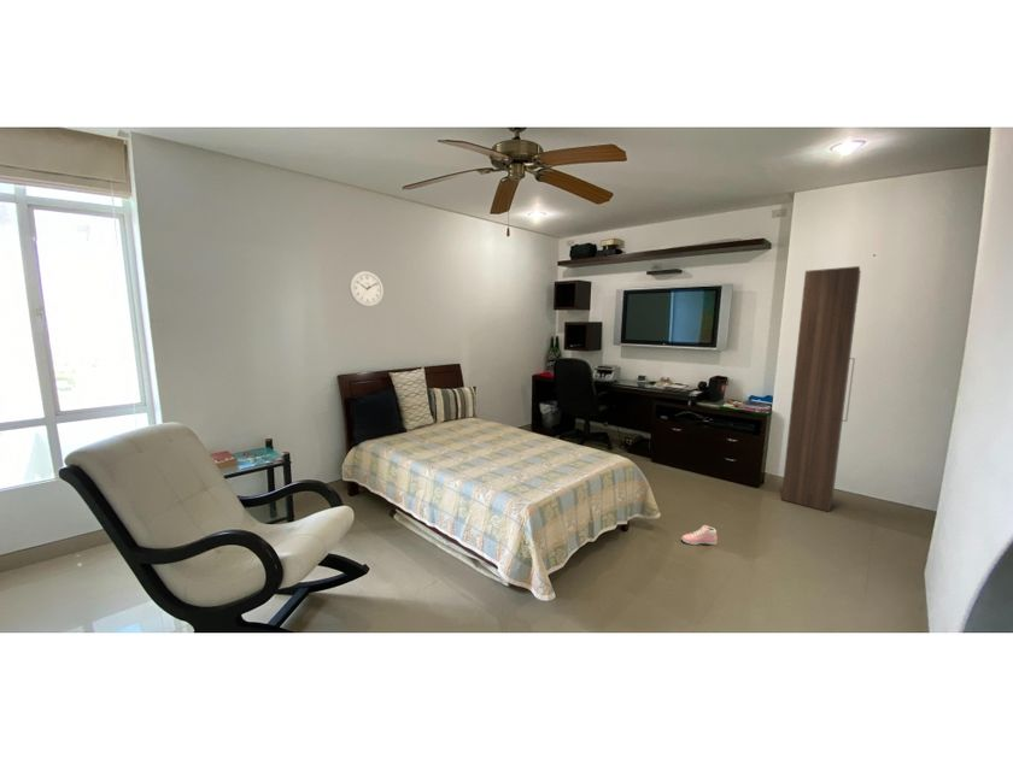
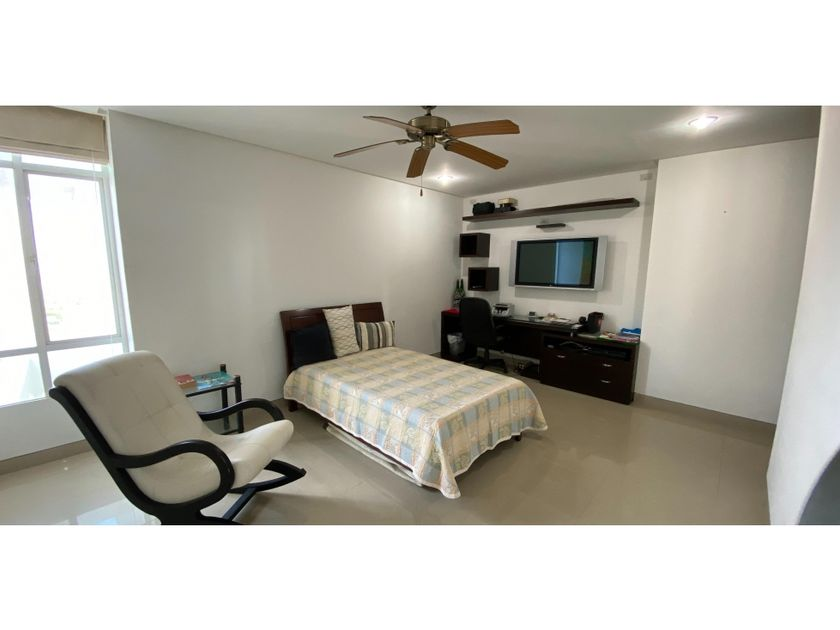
- sneaker (699, 533)
- wall clock (367, 288)
- cabinet (821, 389)
